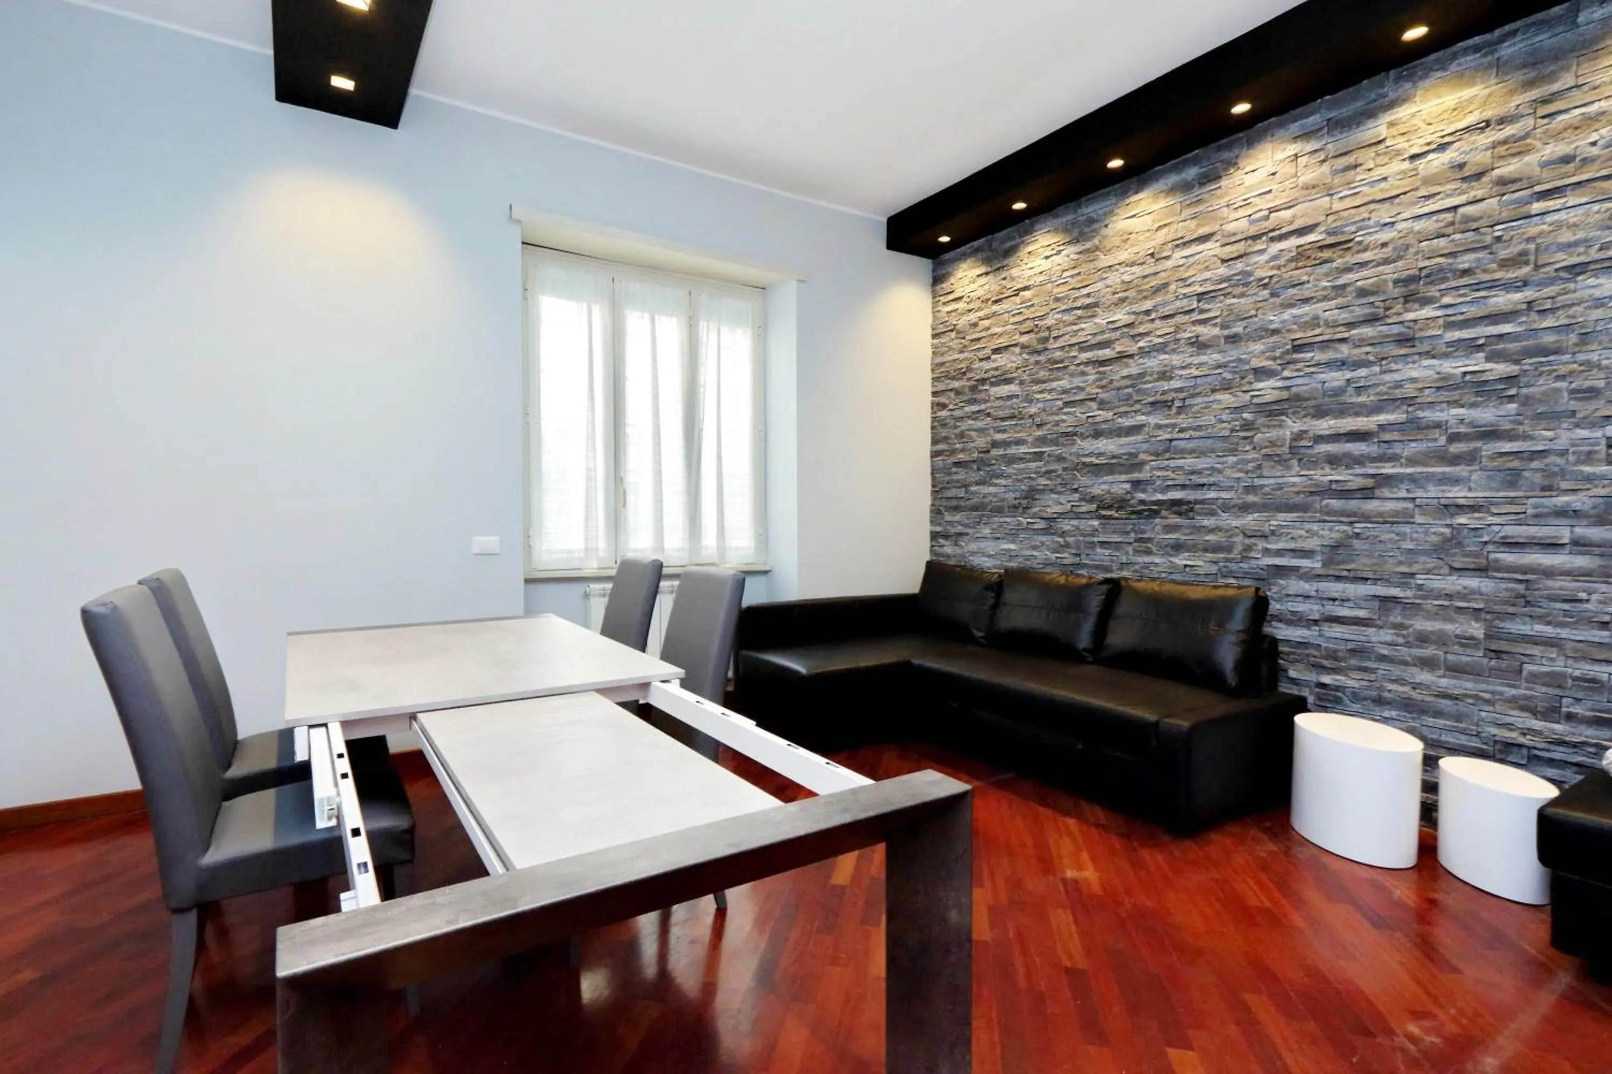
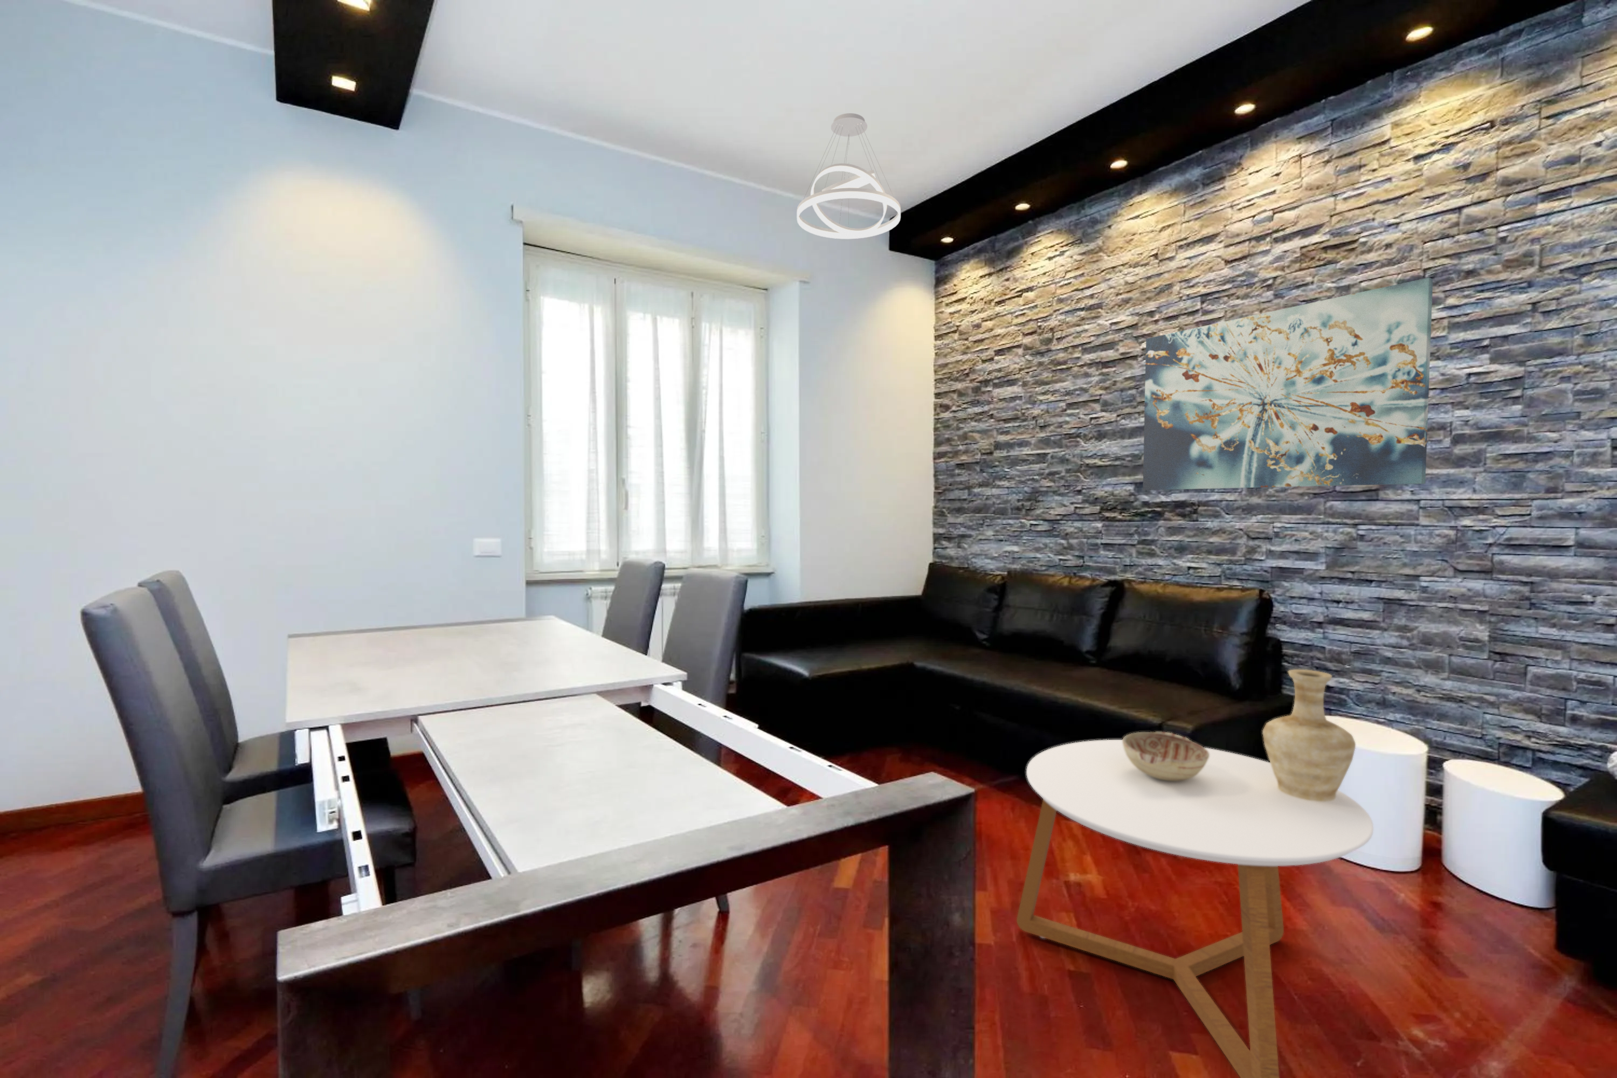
+ decorative bowl (1165, 759)
+ wall art (1266, 401)
+ coffee table (1180, 855)
+ vase (1308, 732)
+ pendant light (849, 172)
